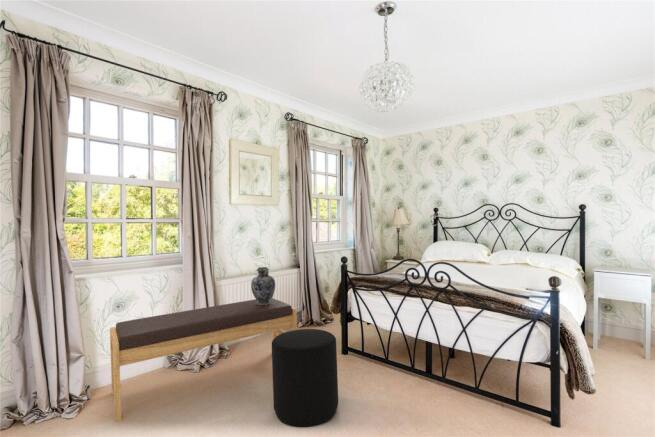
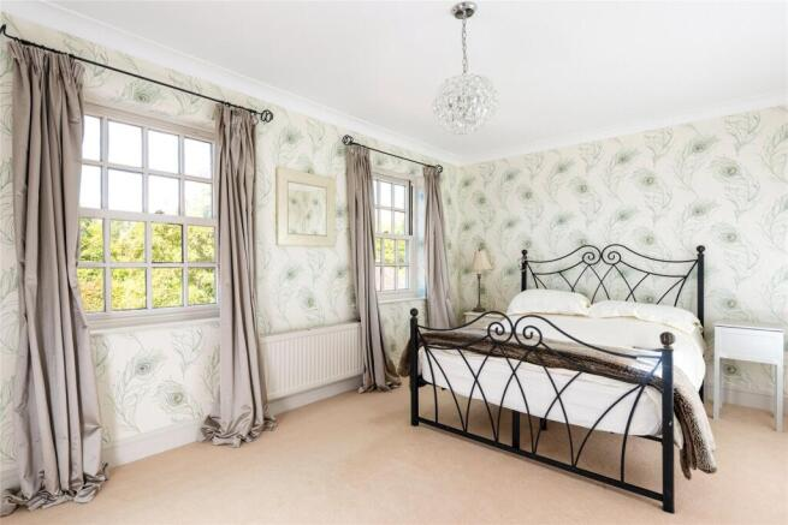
- bench (210, 345)
- stool (305, 372)
- decorative vase (263, 285)
